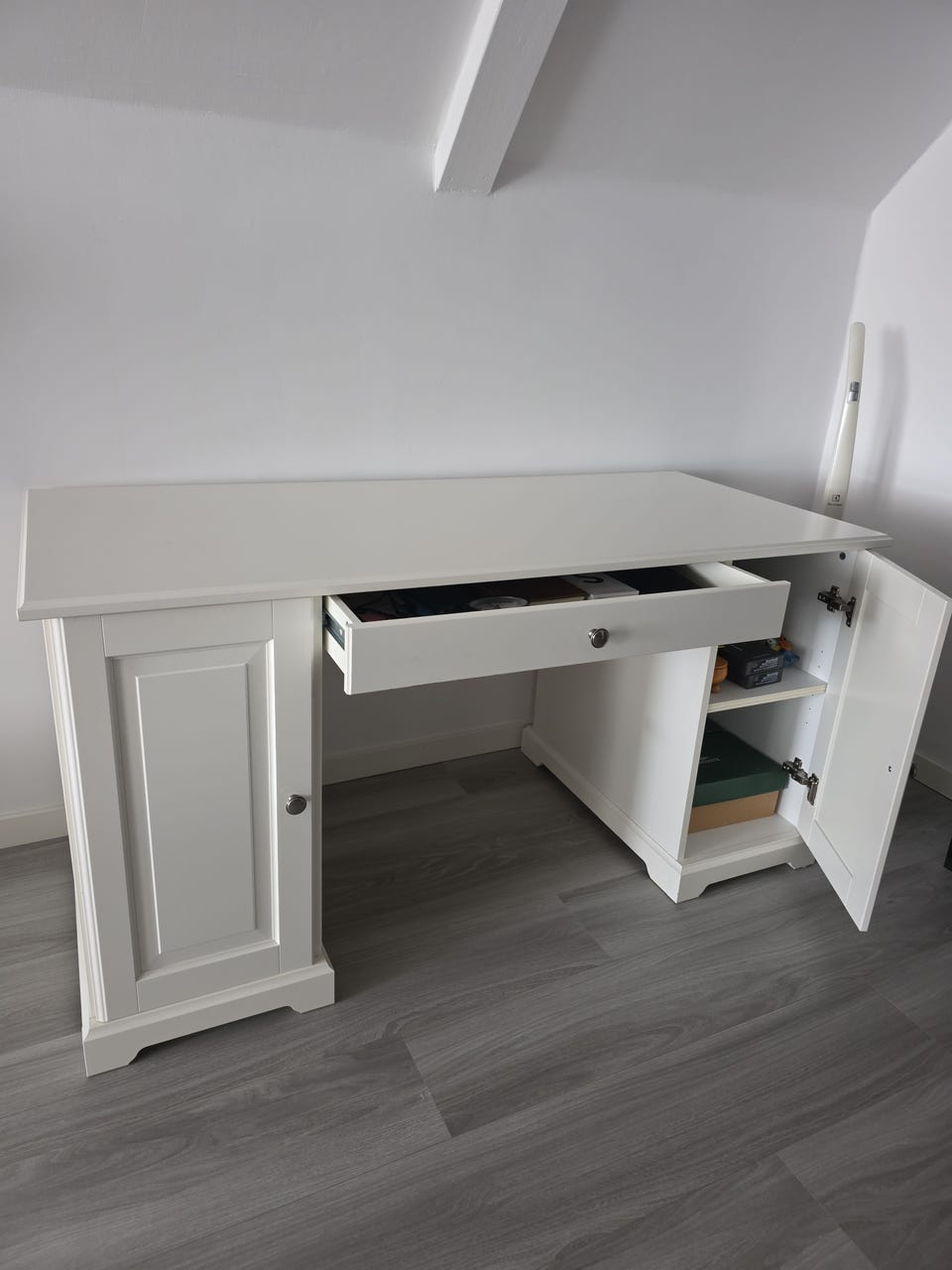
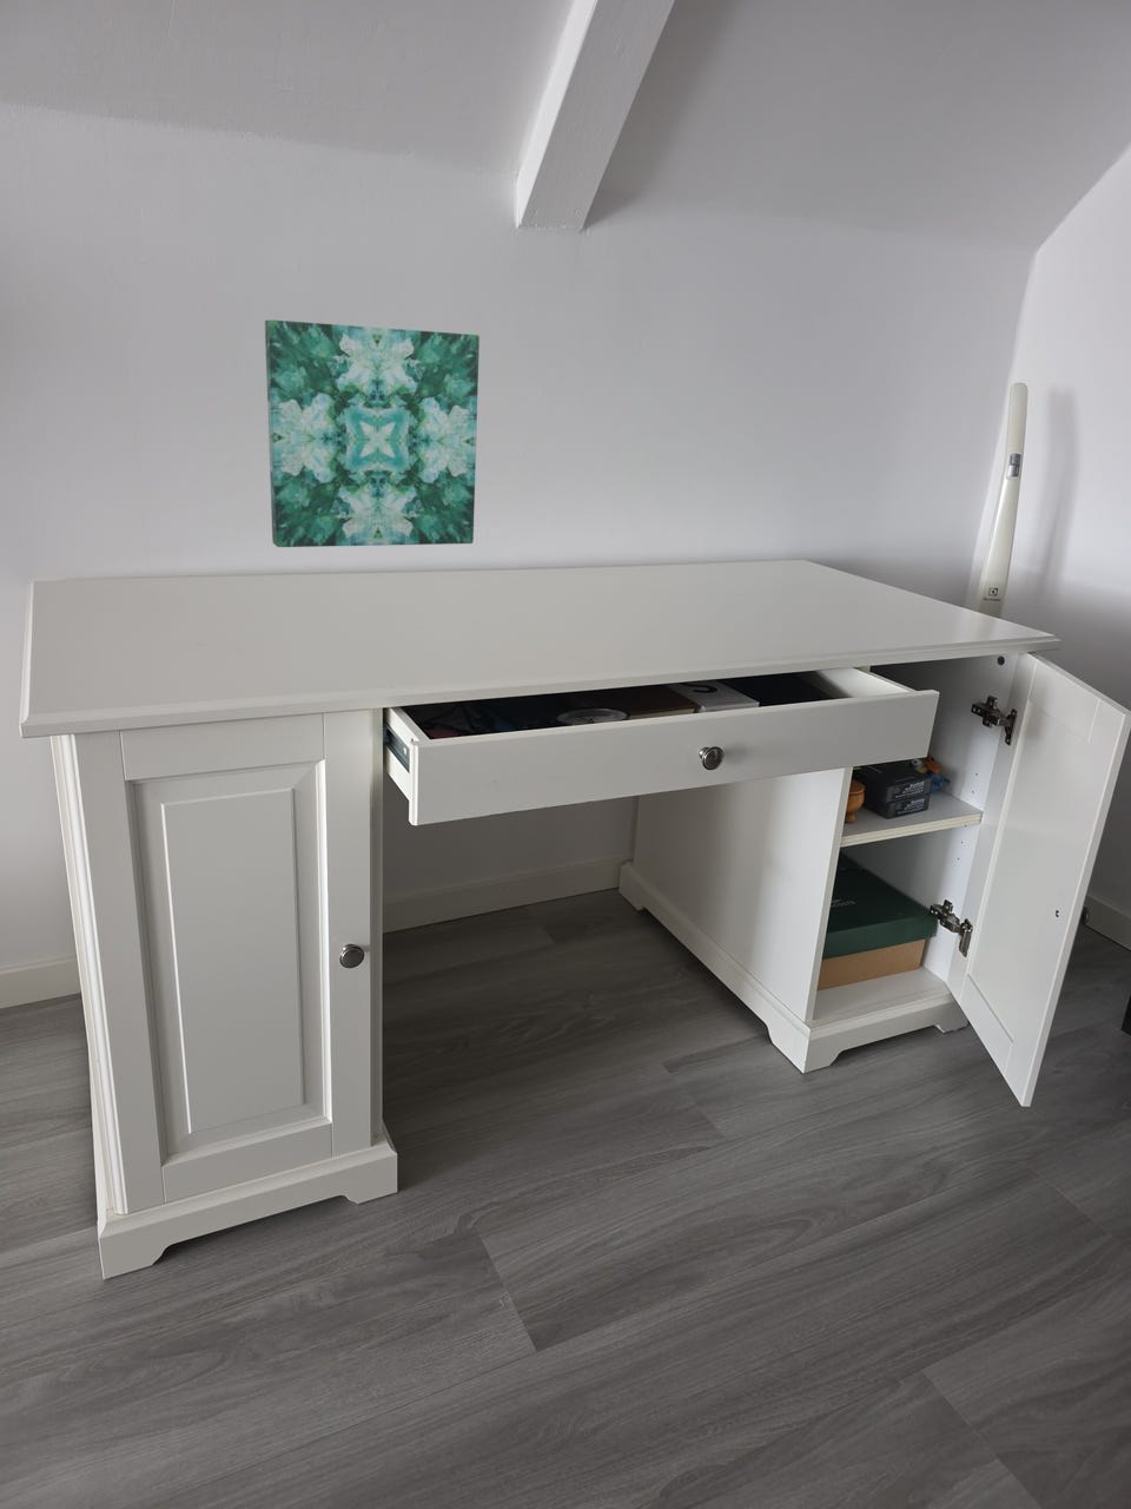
+ wall art (375, 438)
